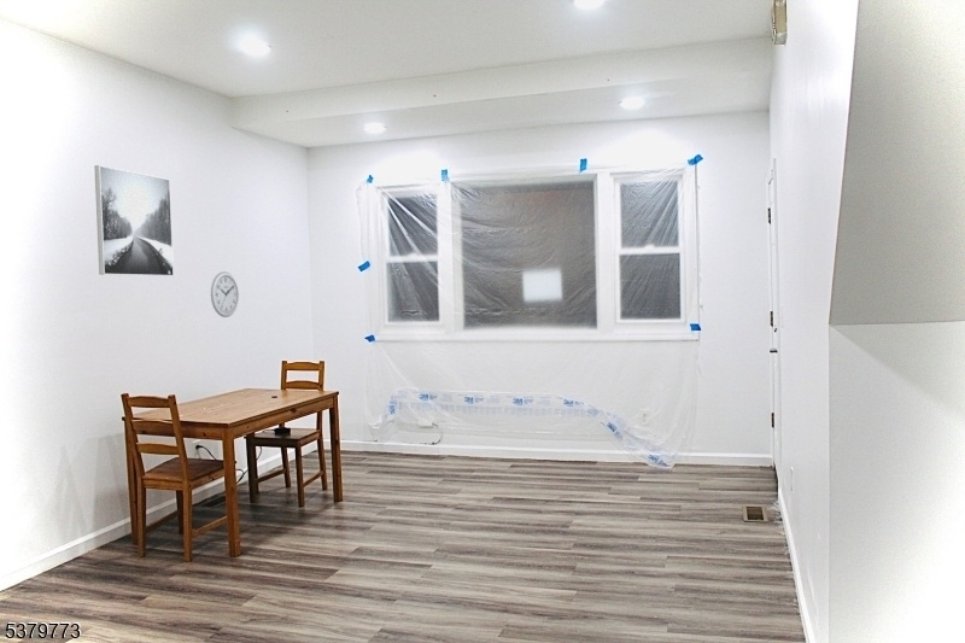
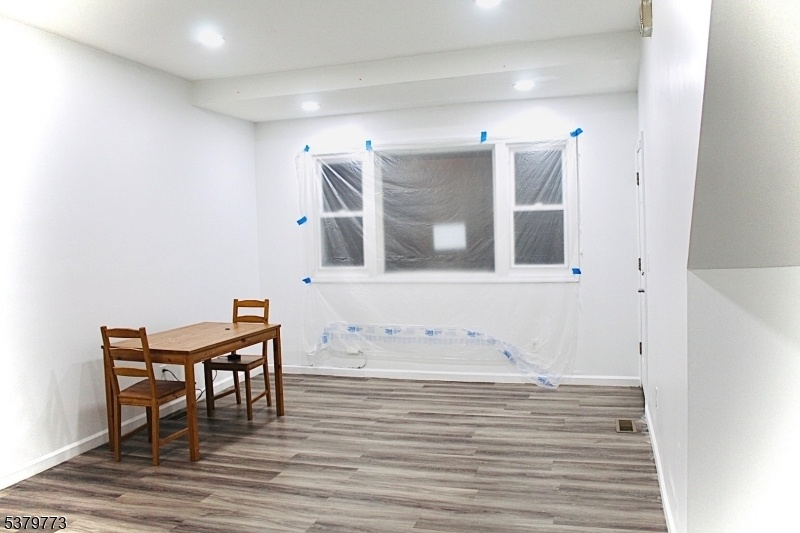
- wall clock (226, 294)
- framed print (136, 223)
